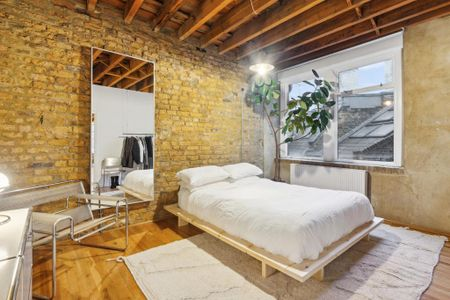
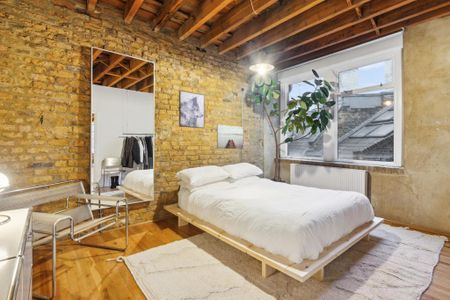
+ wall art (230, 137)
+ wall art (192, 110)
